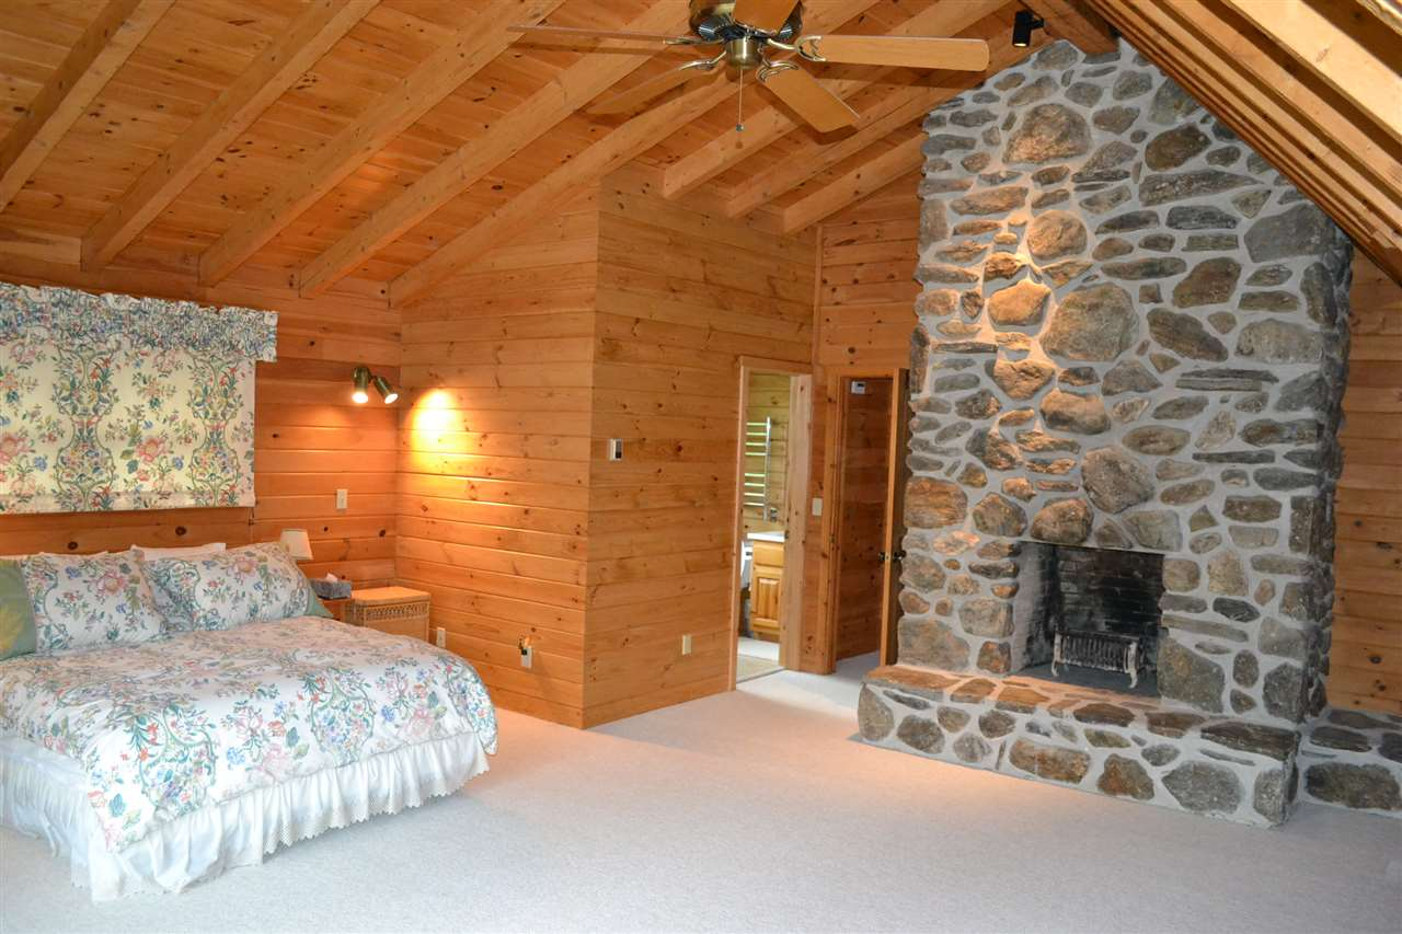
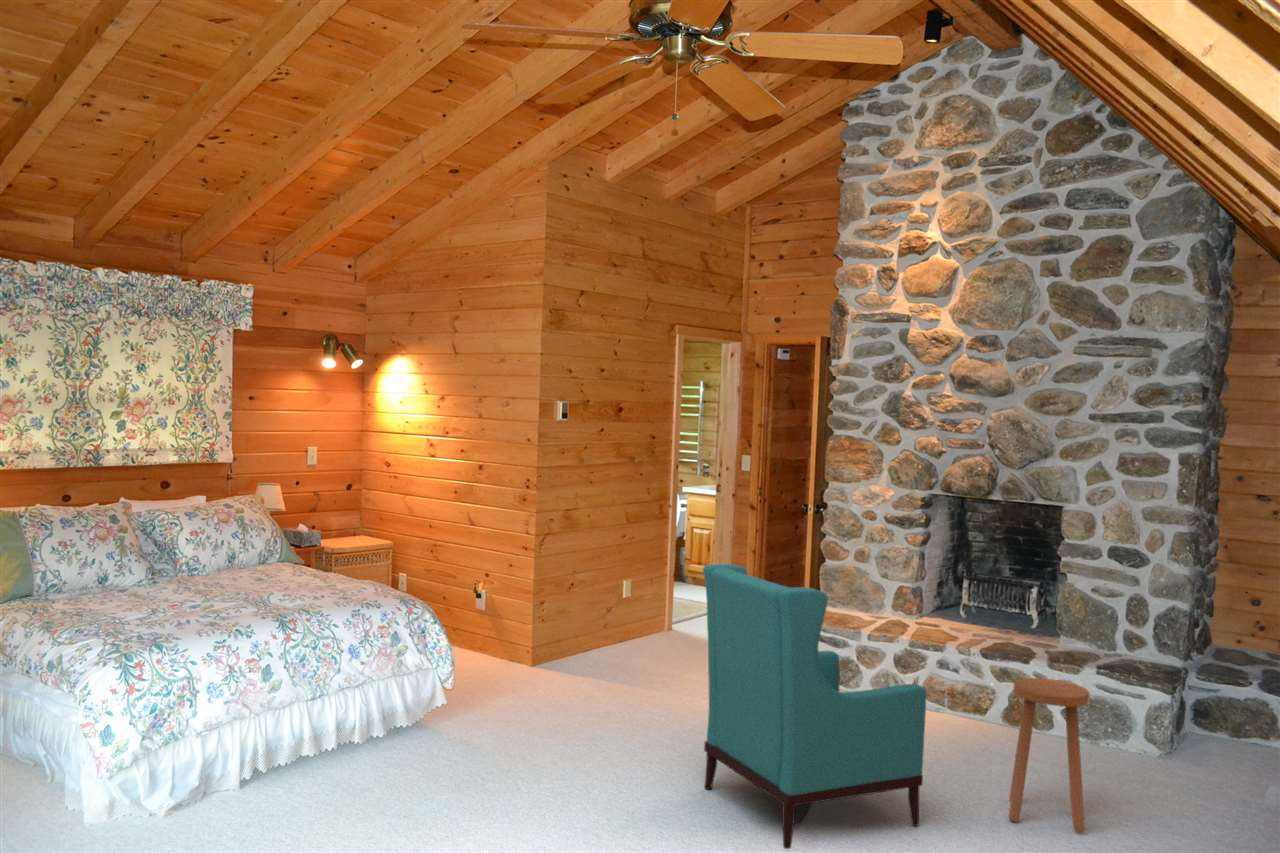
+ armchair (808, 690)
+ stool (1029, 749)
